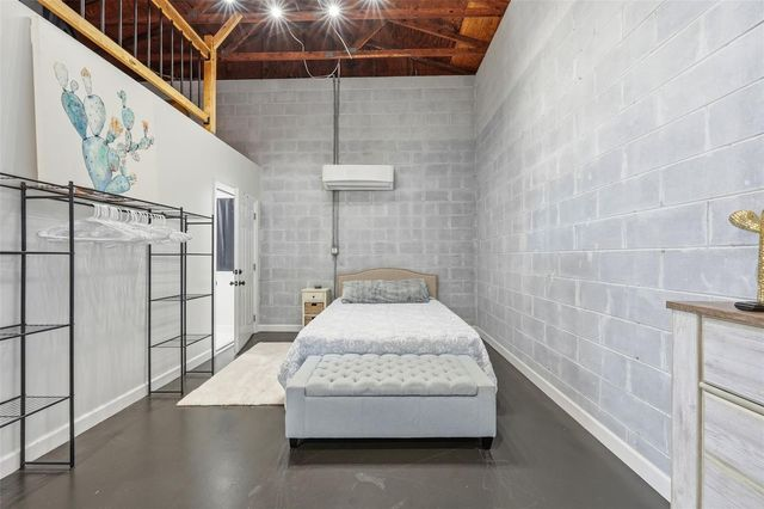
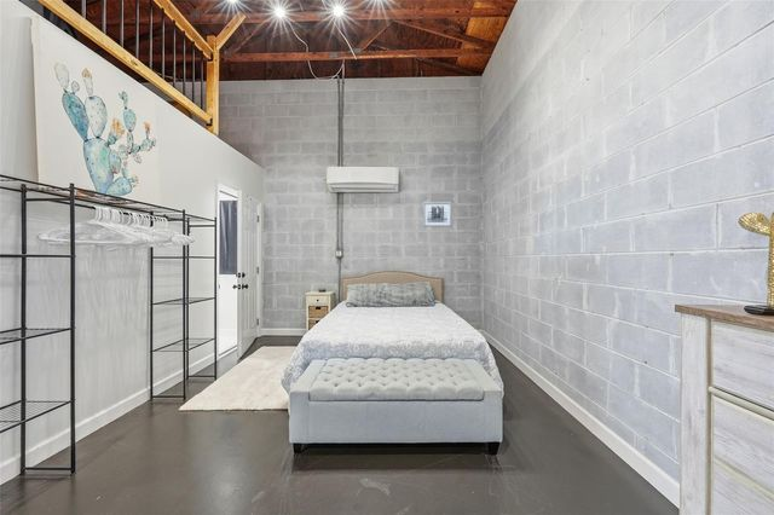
+ wall art (437, 214)
